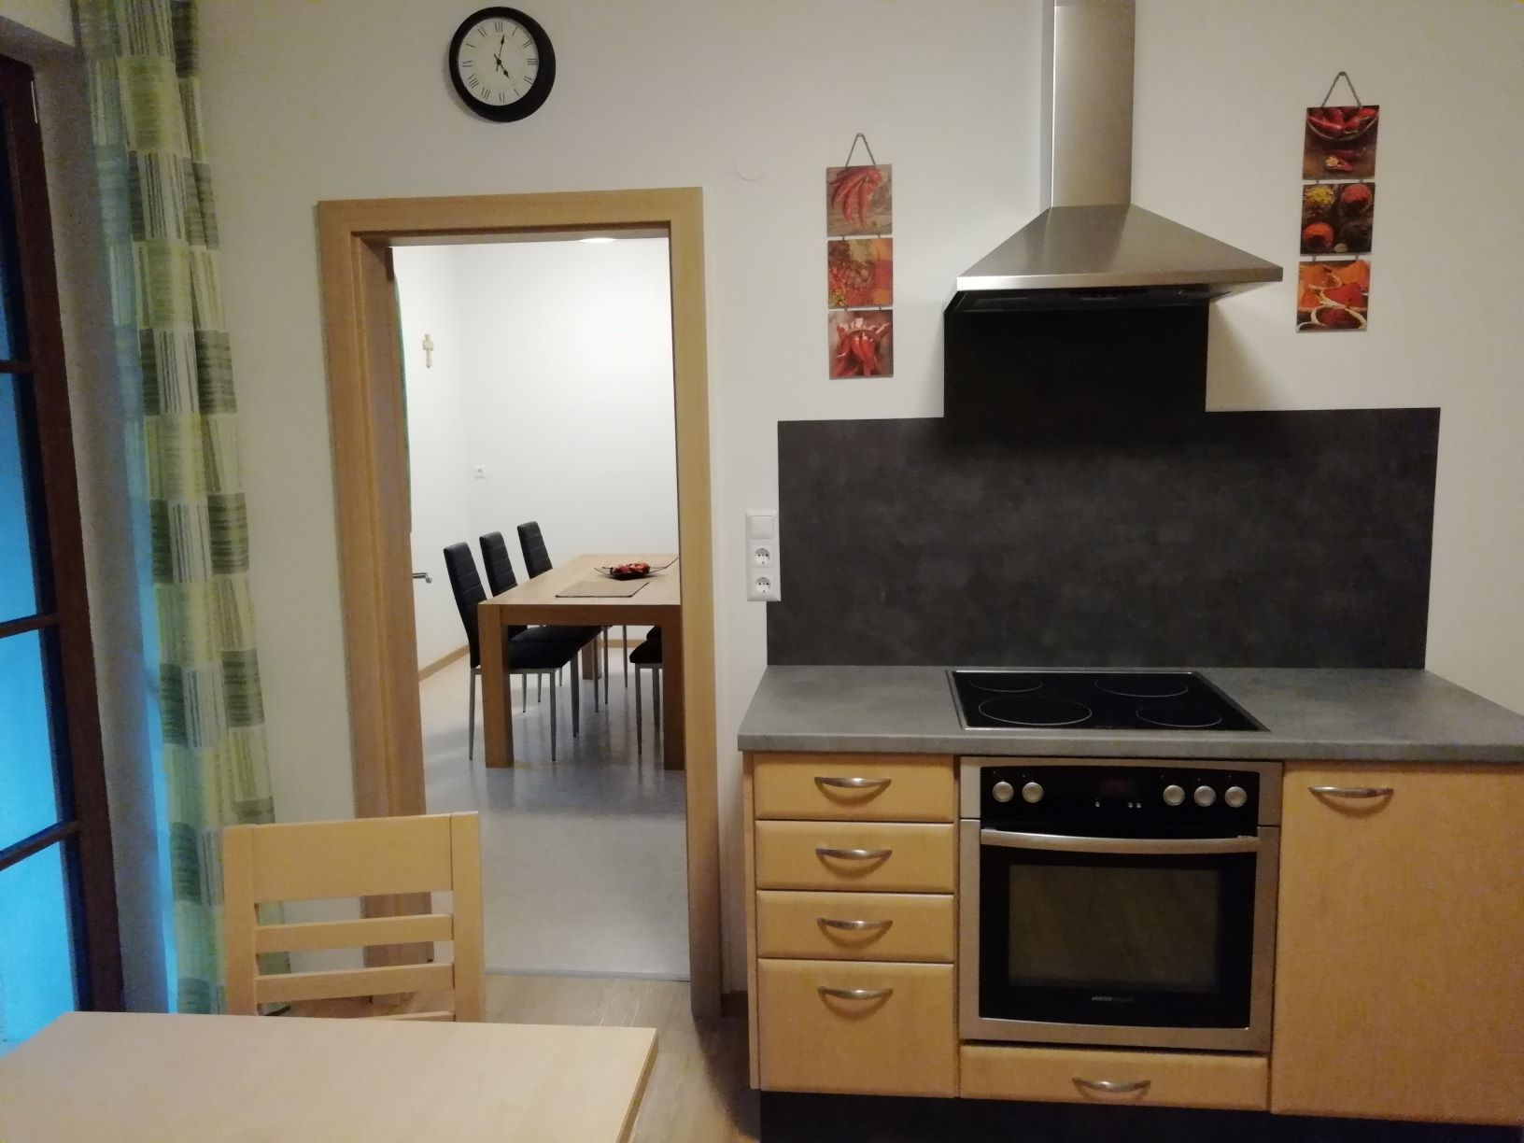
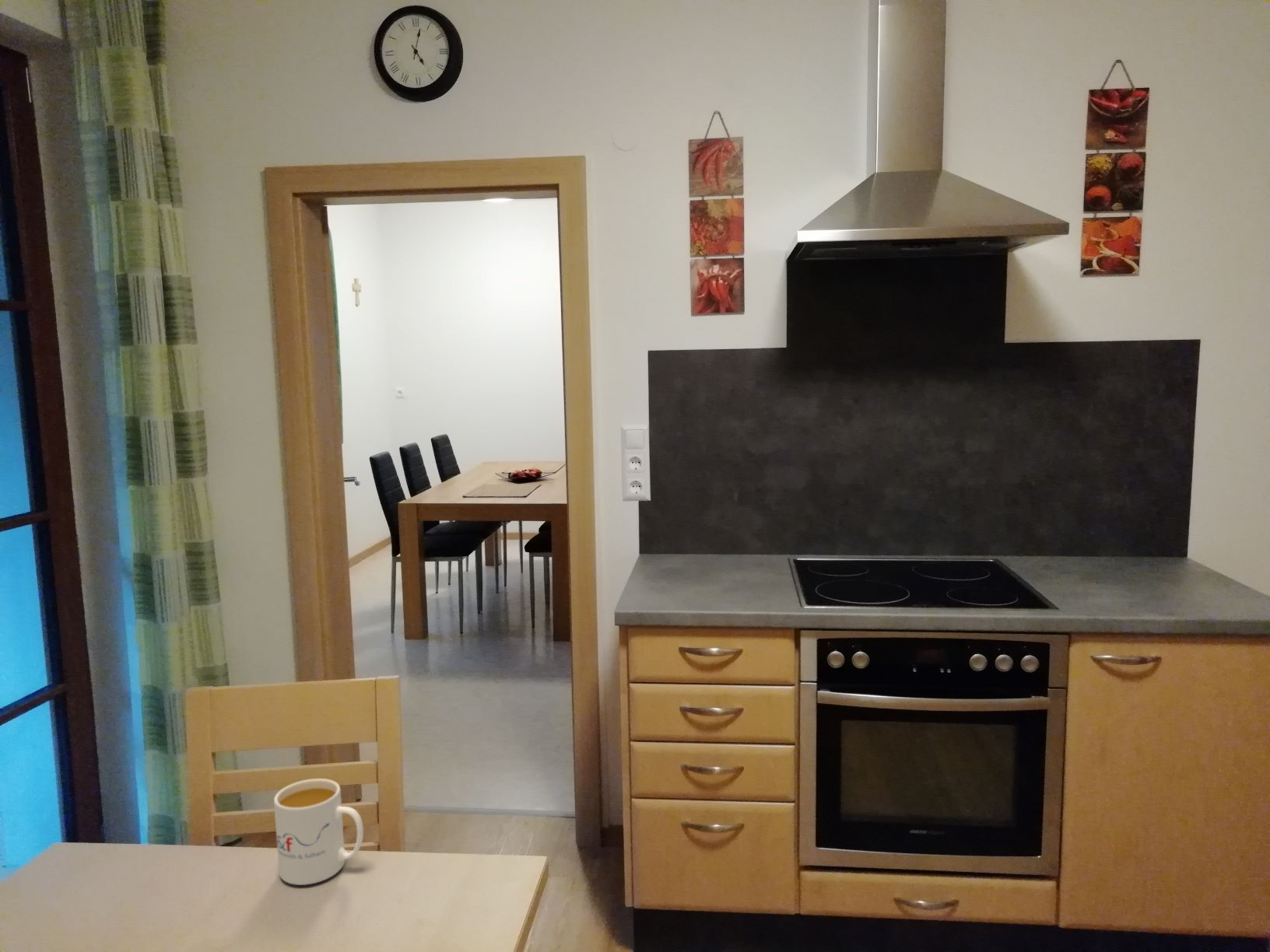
+ mug (321, 831)
